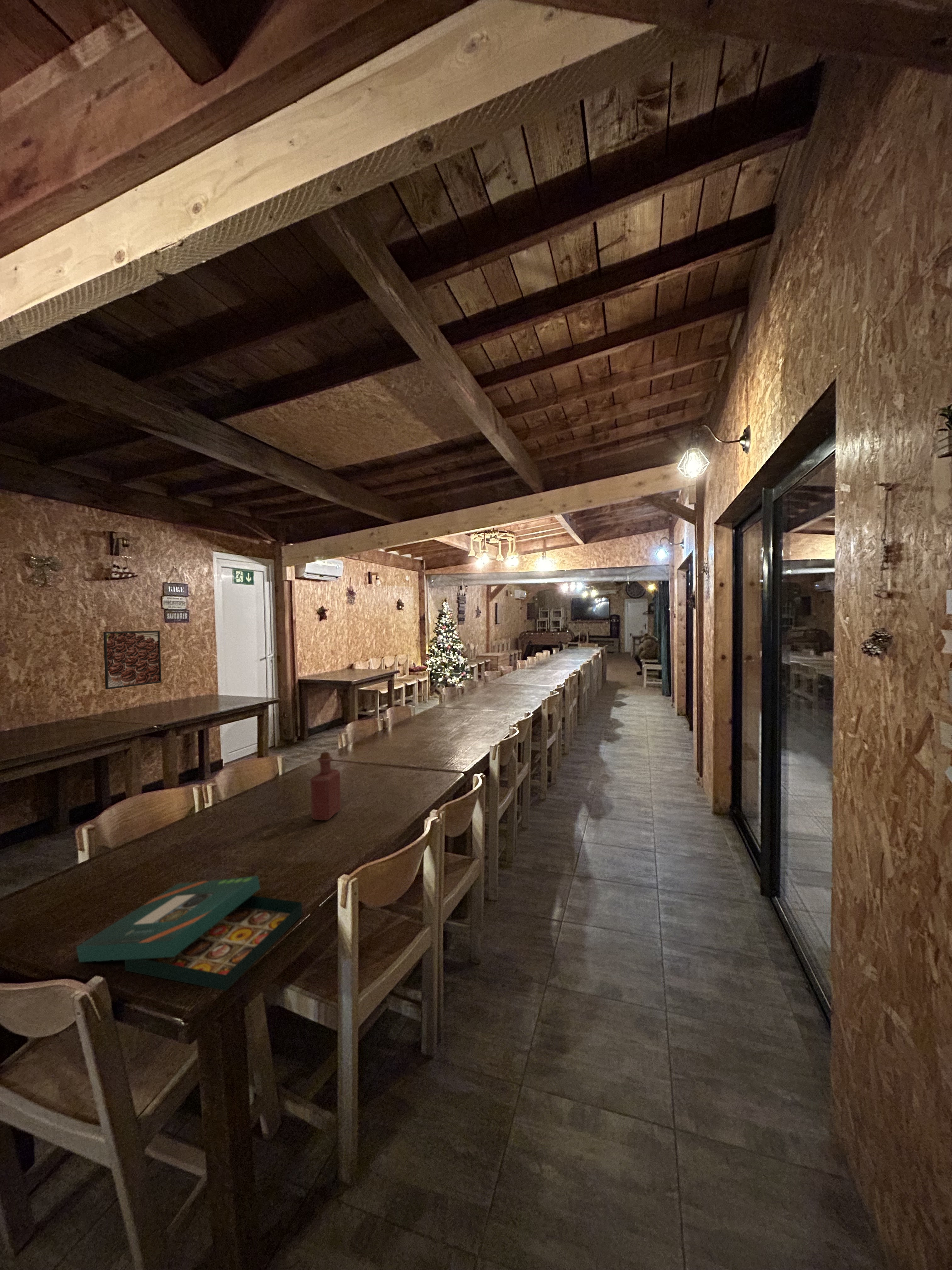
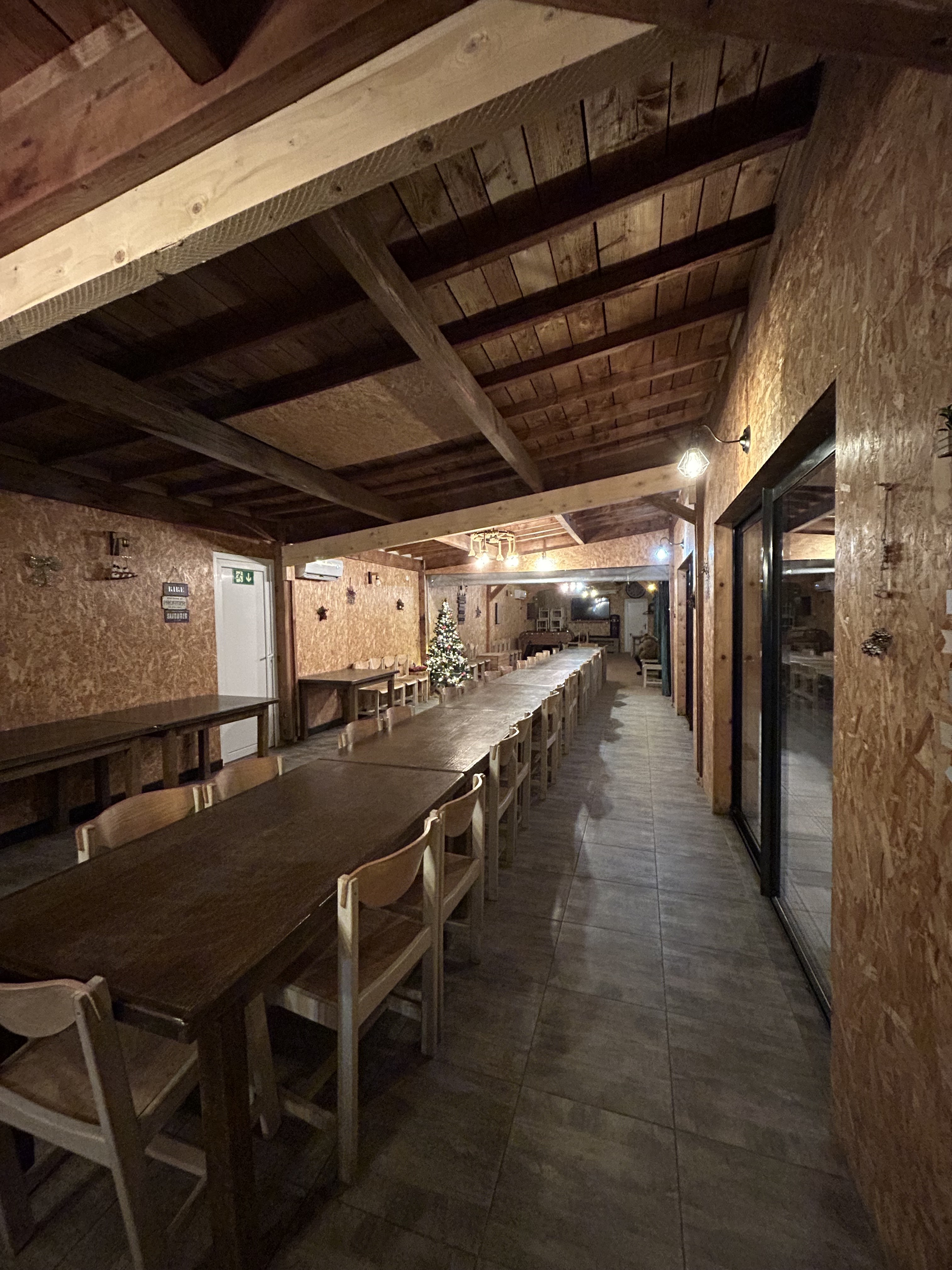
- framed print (134, 658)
- board game (197, 919)
- bottle (326, 784)
